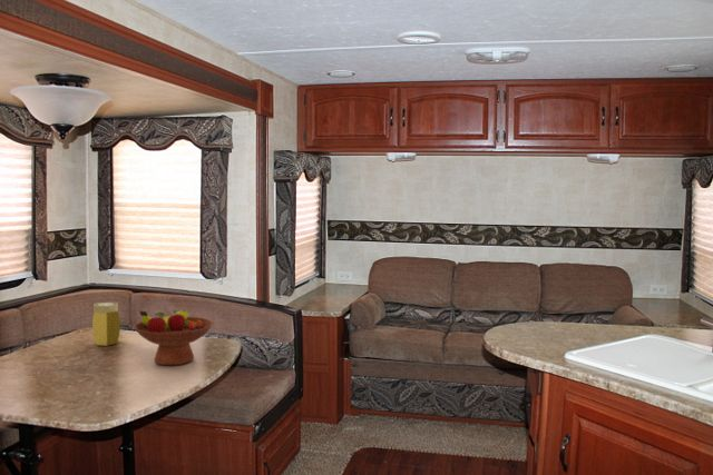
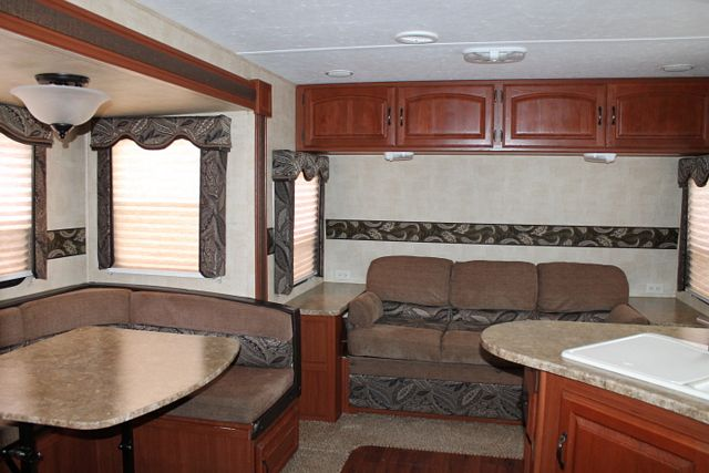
- jar (106, 323)
- fruit bowl (174, 335)
